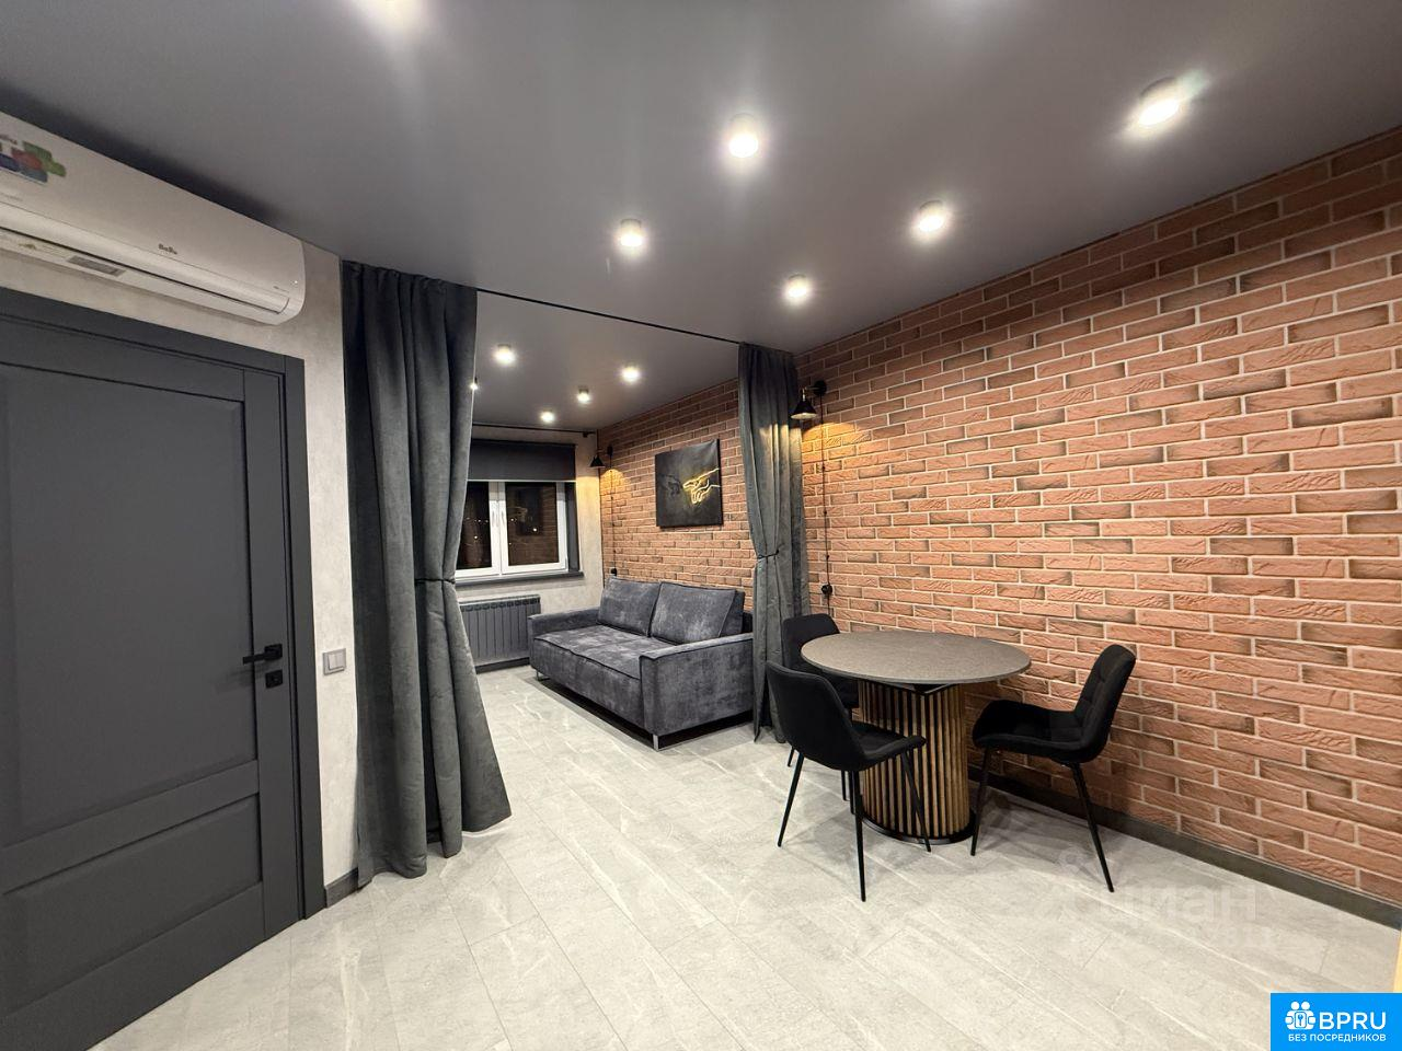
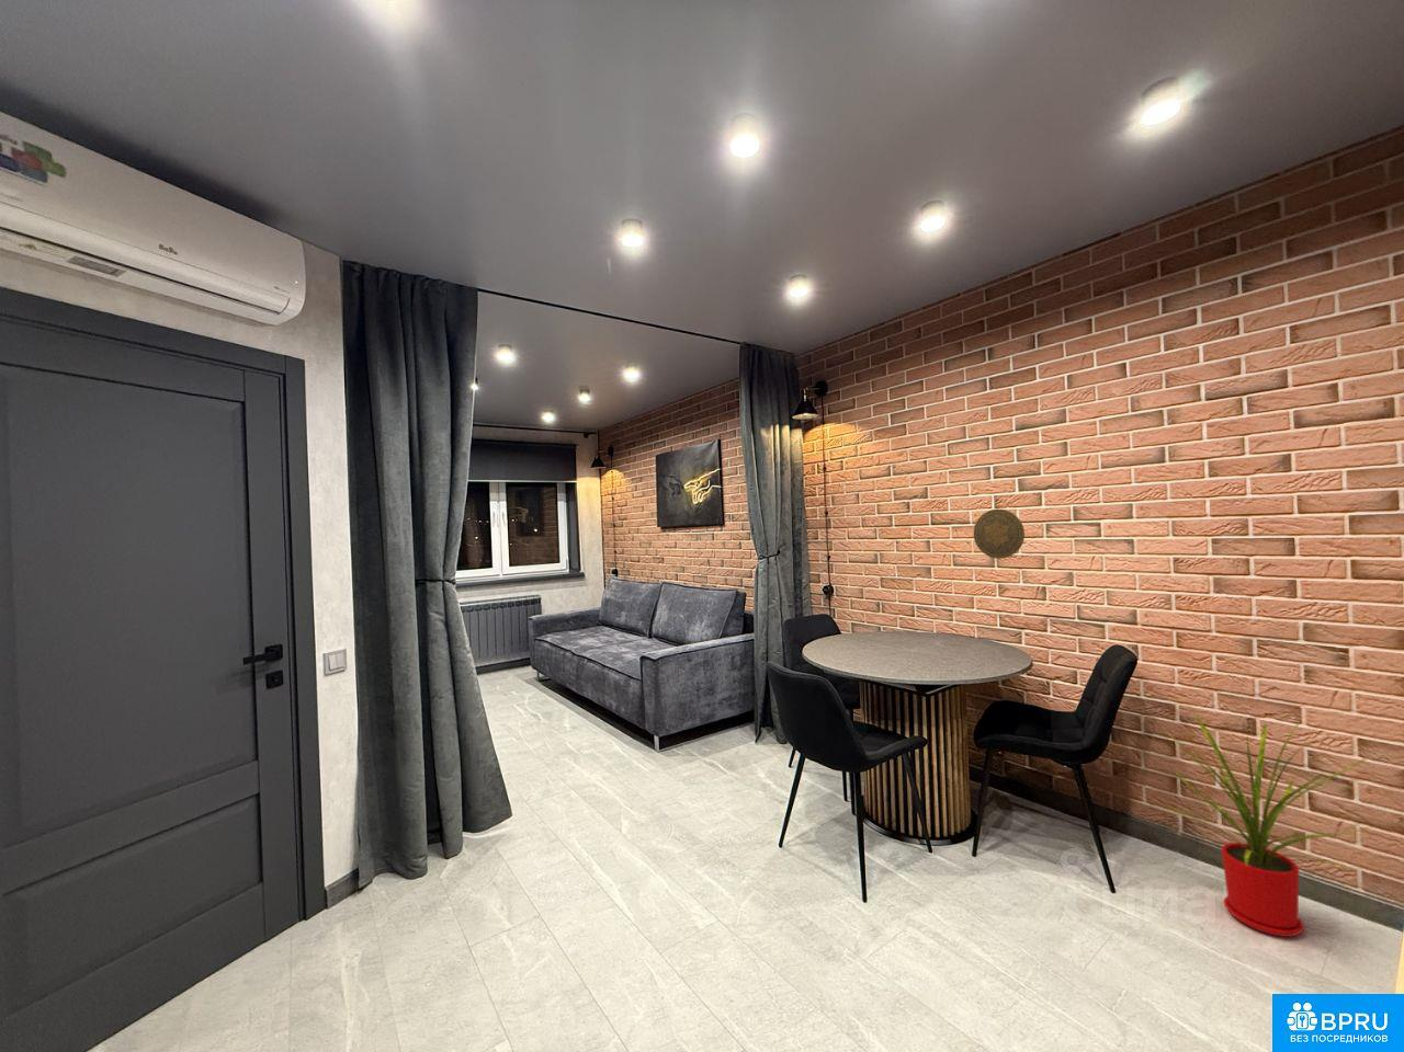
+ house plant (1257, 818)
+ decorative plate (997, 534)
